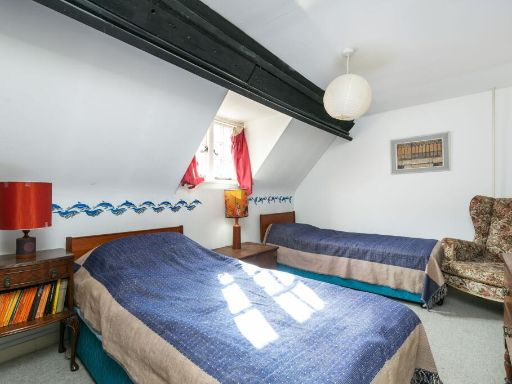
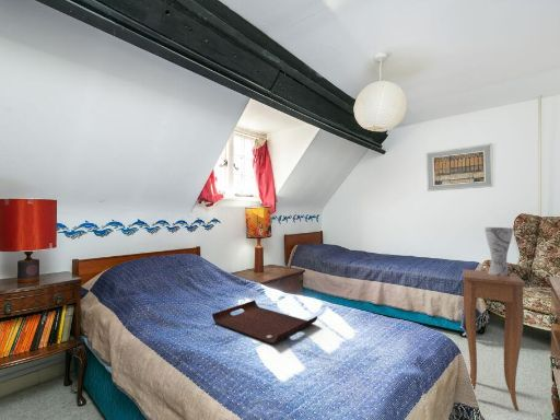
+ vase (499, 250)
+ side table (504, 334)
+ serving tray (264, 318)
